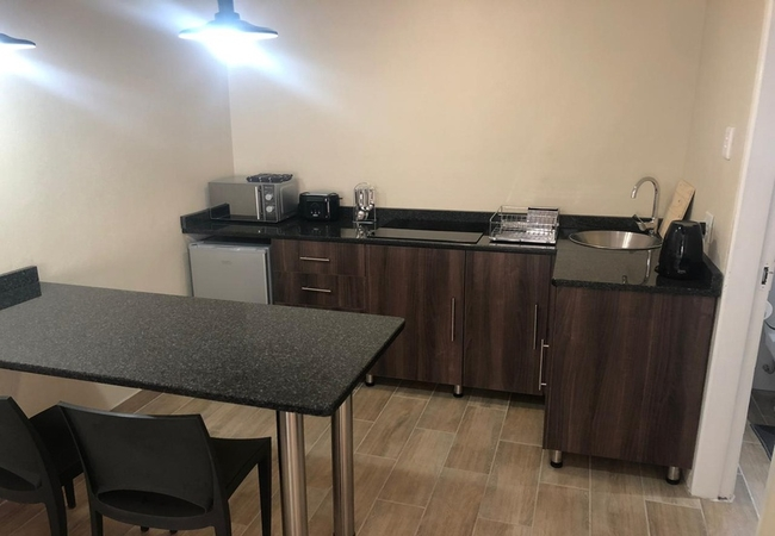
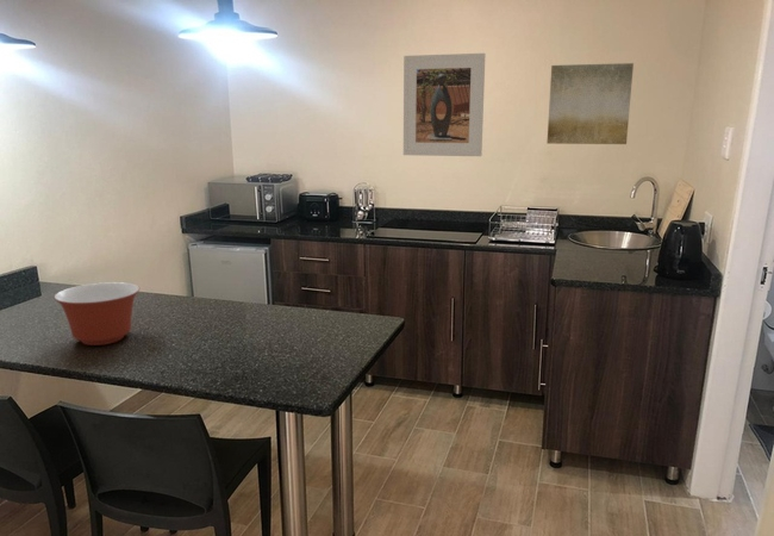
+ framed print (442, 106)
+ mixing bowl (100, 314)
+ wall art (588, 105)
